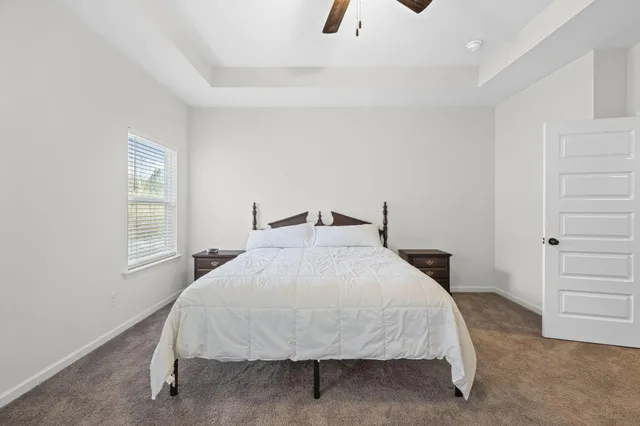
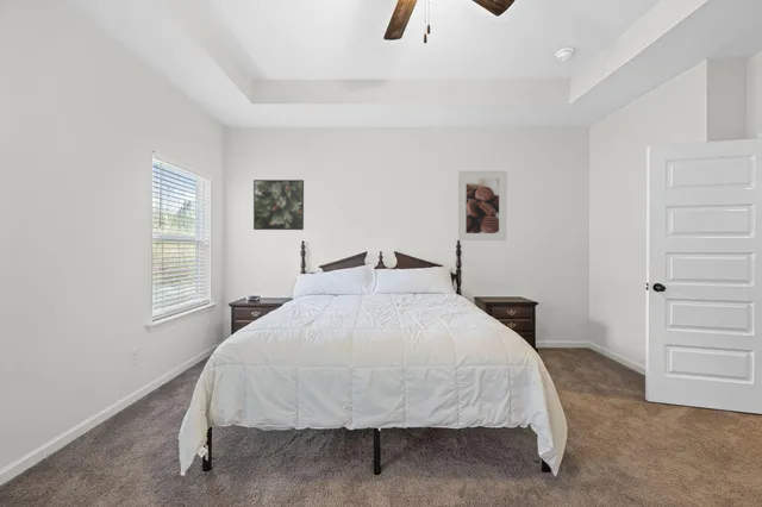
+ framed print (482, 206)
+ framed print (279, 205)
